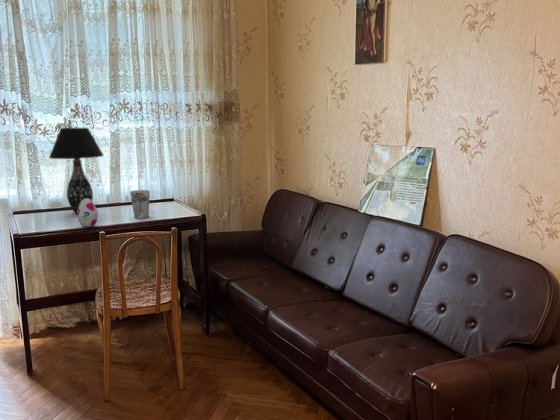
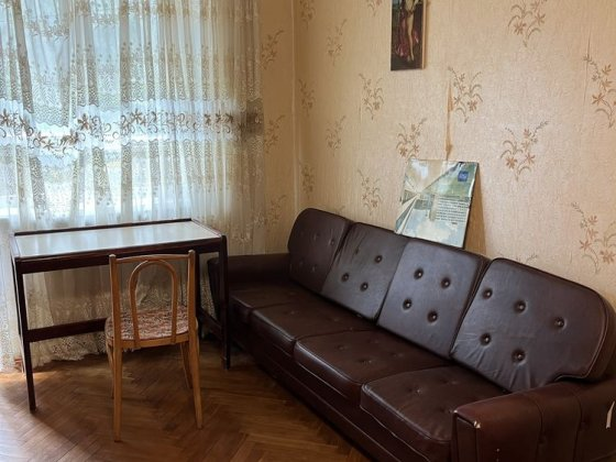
- table lamp (77, 171)
- decorative egg (87, 212)
- cup (140, 204)
